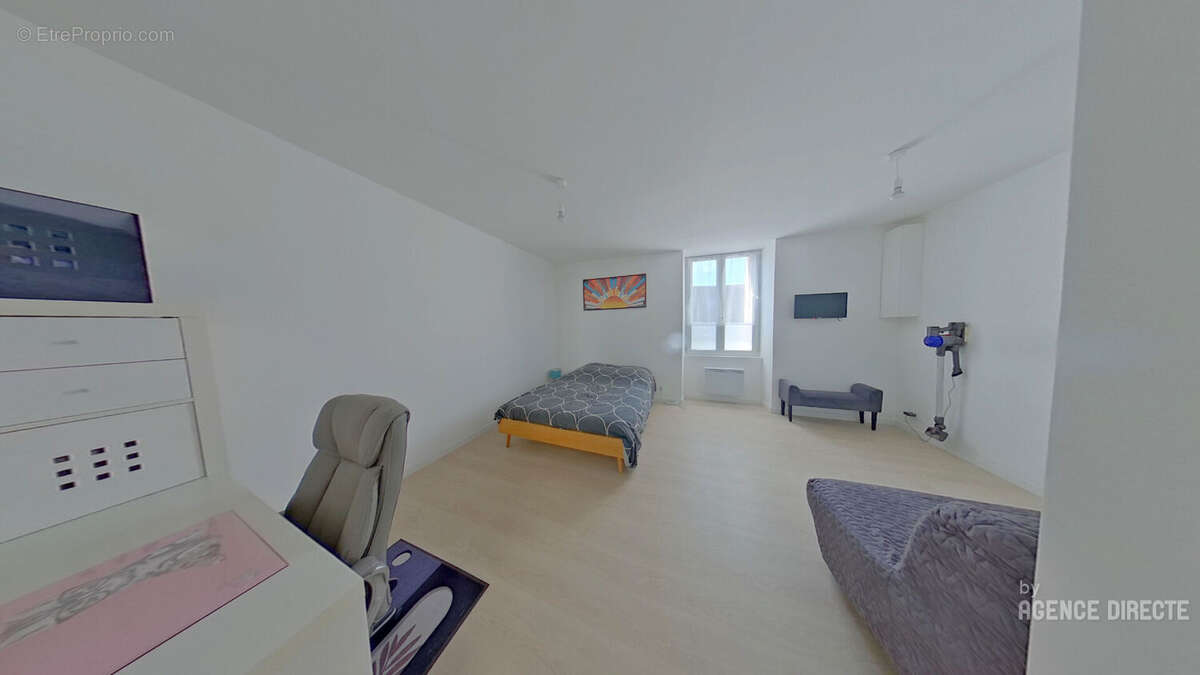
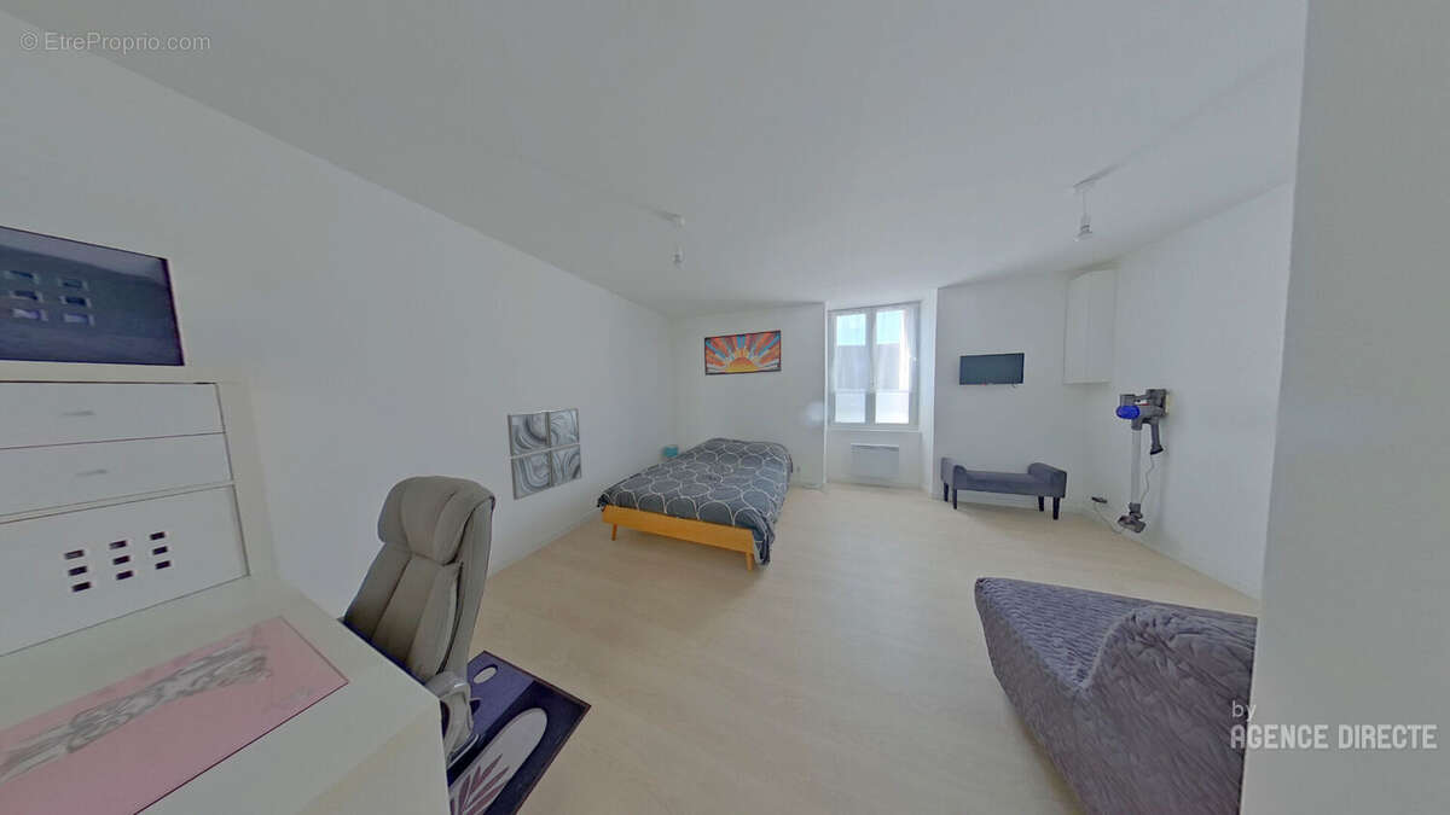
+ wall art (547, 448)
